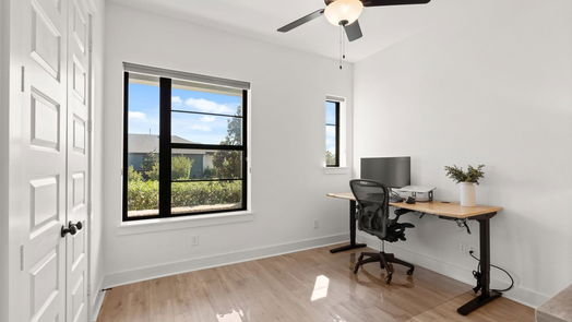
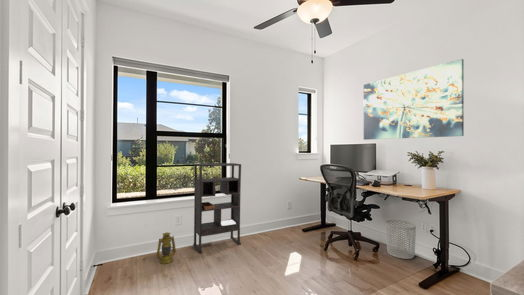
+ waste bin (400, 238)
+ lantern (166, 247)
+ bookshelf (217, 204)
+ wall art (405, 106)
